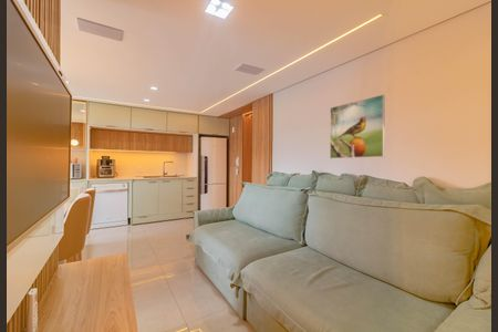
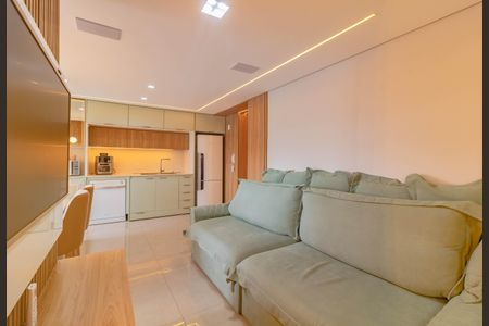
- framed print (354, 129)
